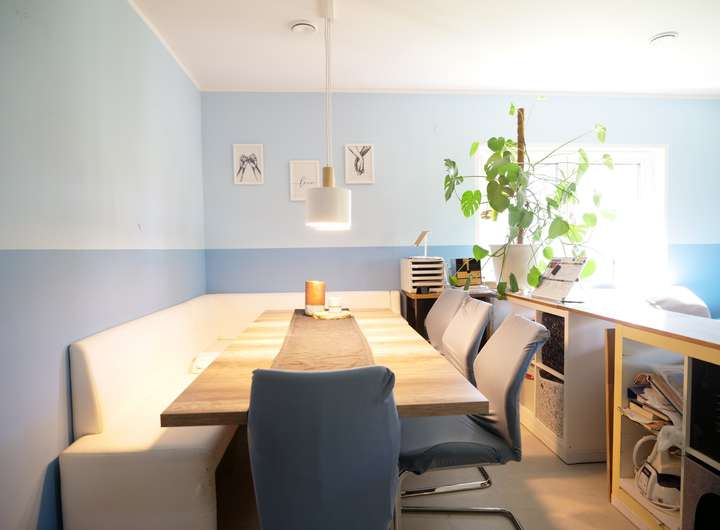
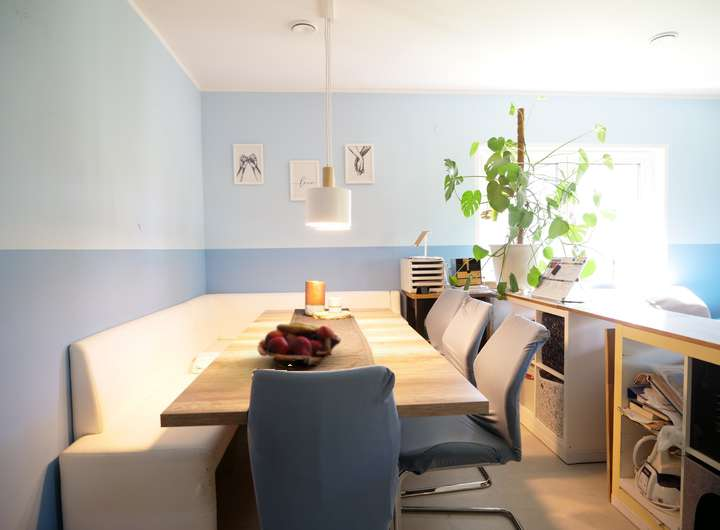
+ fruit basket (298, 342)
